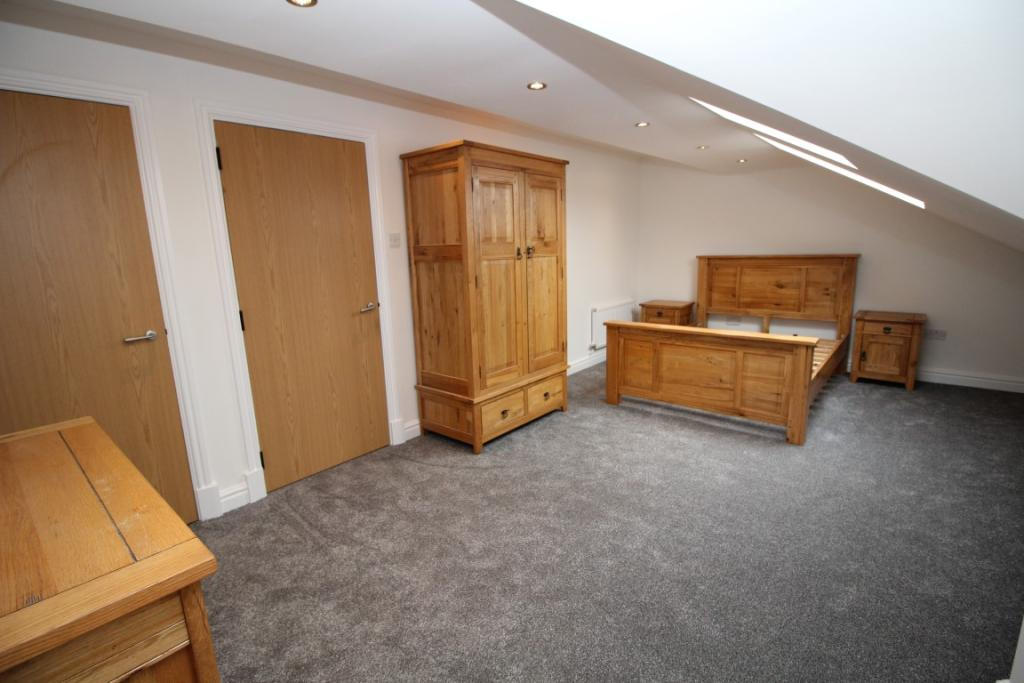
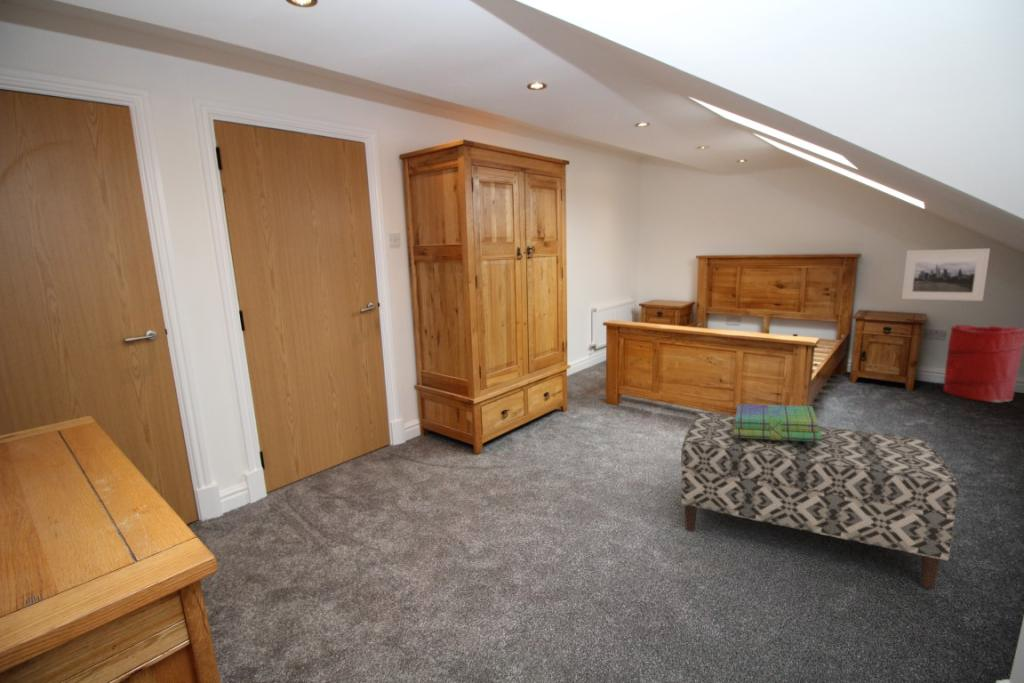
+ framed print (943, 274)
+ laundry hamper (982, 360)
+ bench (799, 487)
+ stack of books (775, 425)
